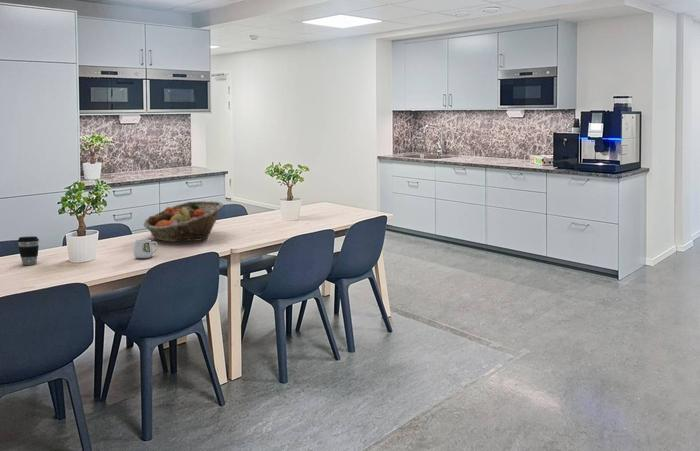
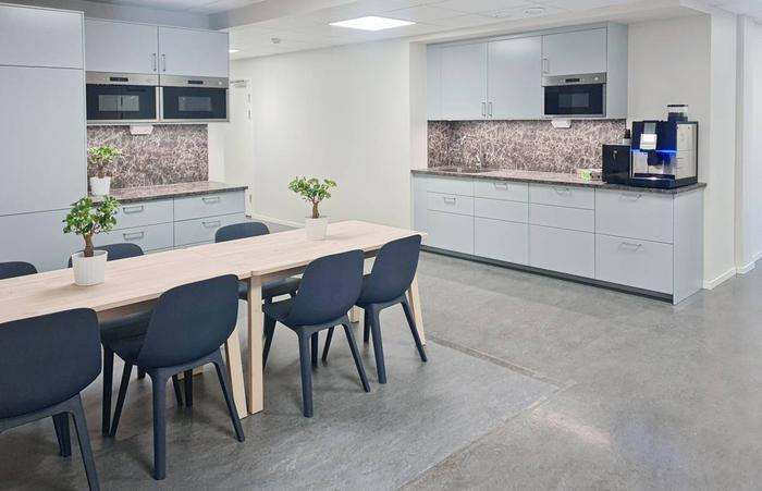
- coffee cup (28, 250)
- mug (146, 248)
- fruit basket (183, 220)
